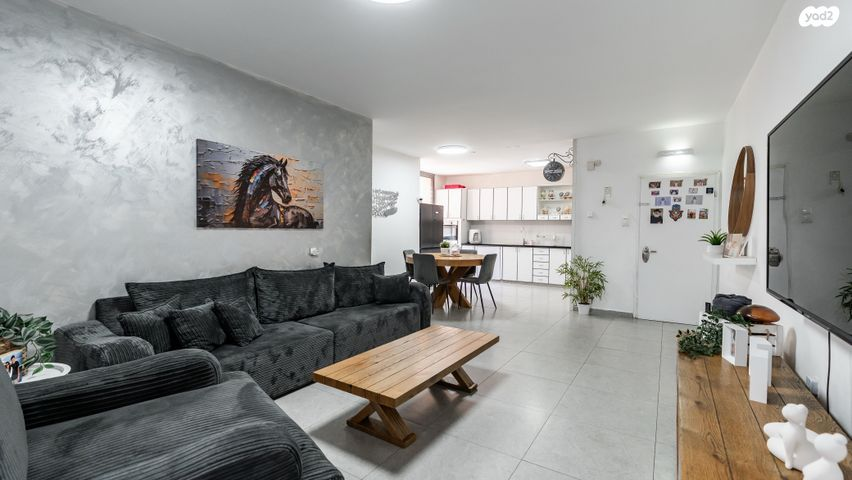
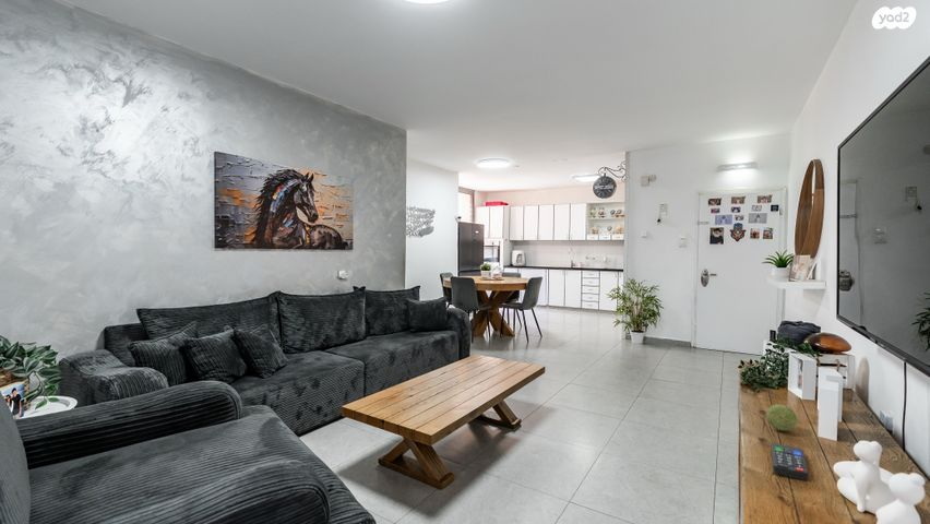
+ remote control (788, 460)
+ decorative ball (780, 417)
